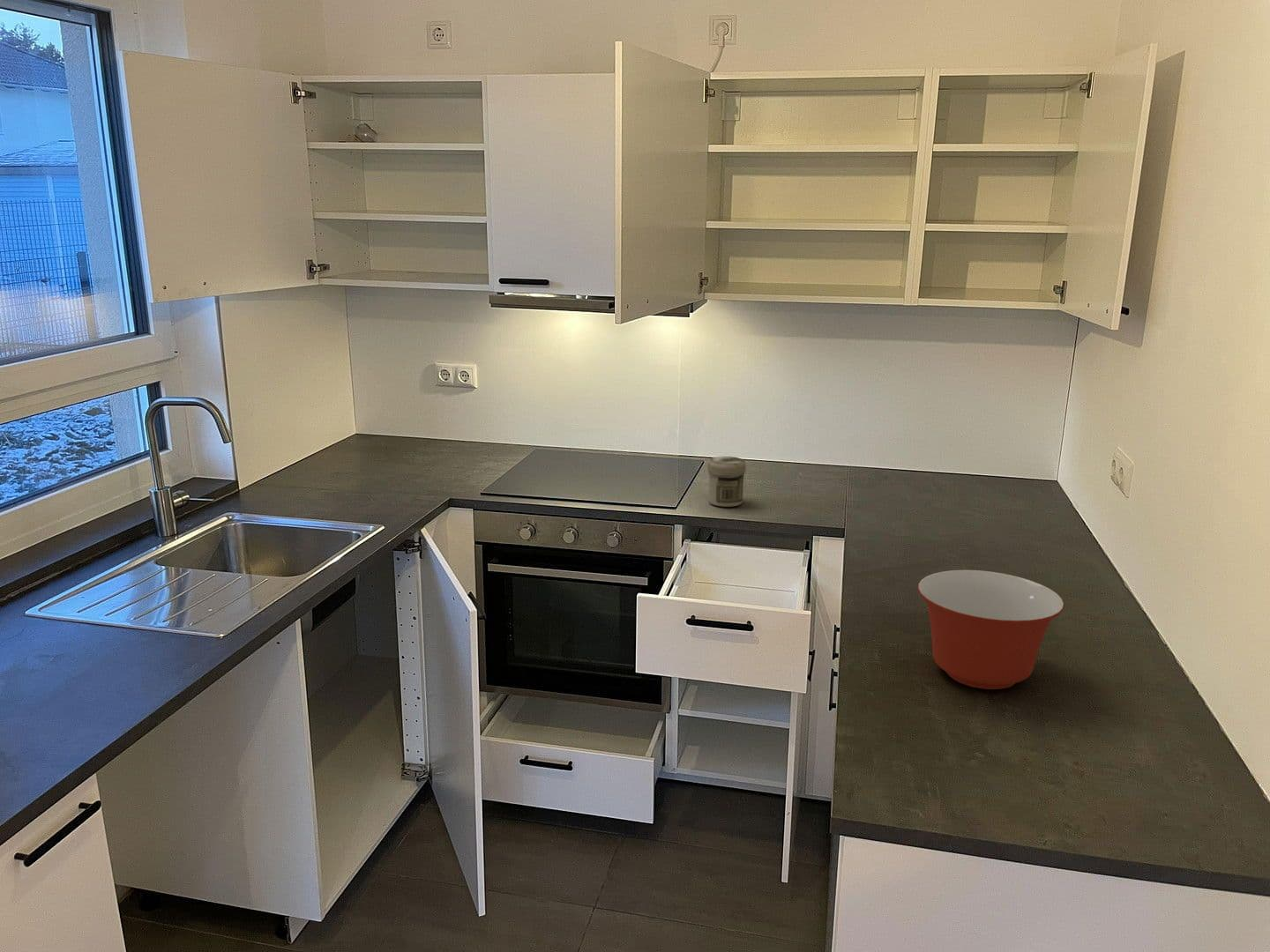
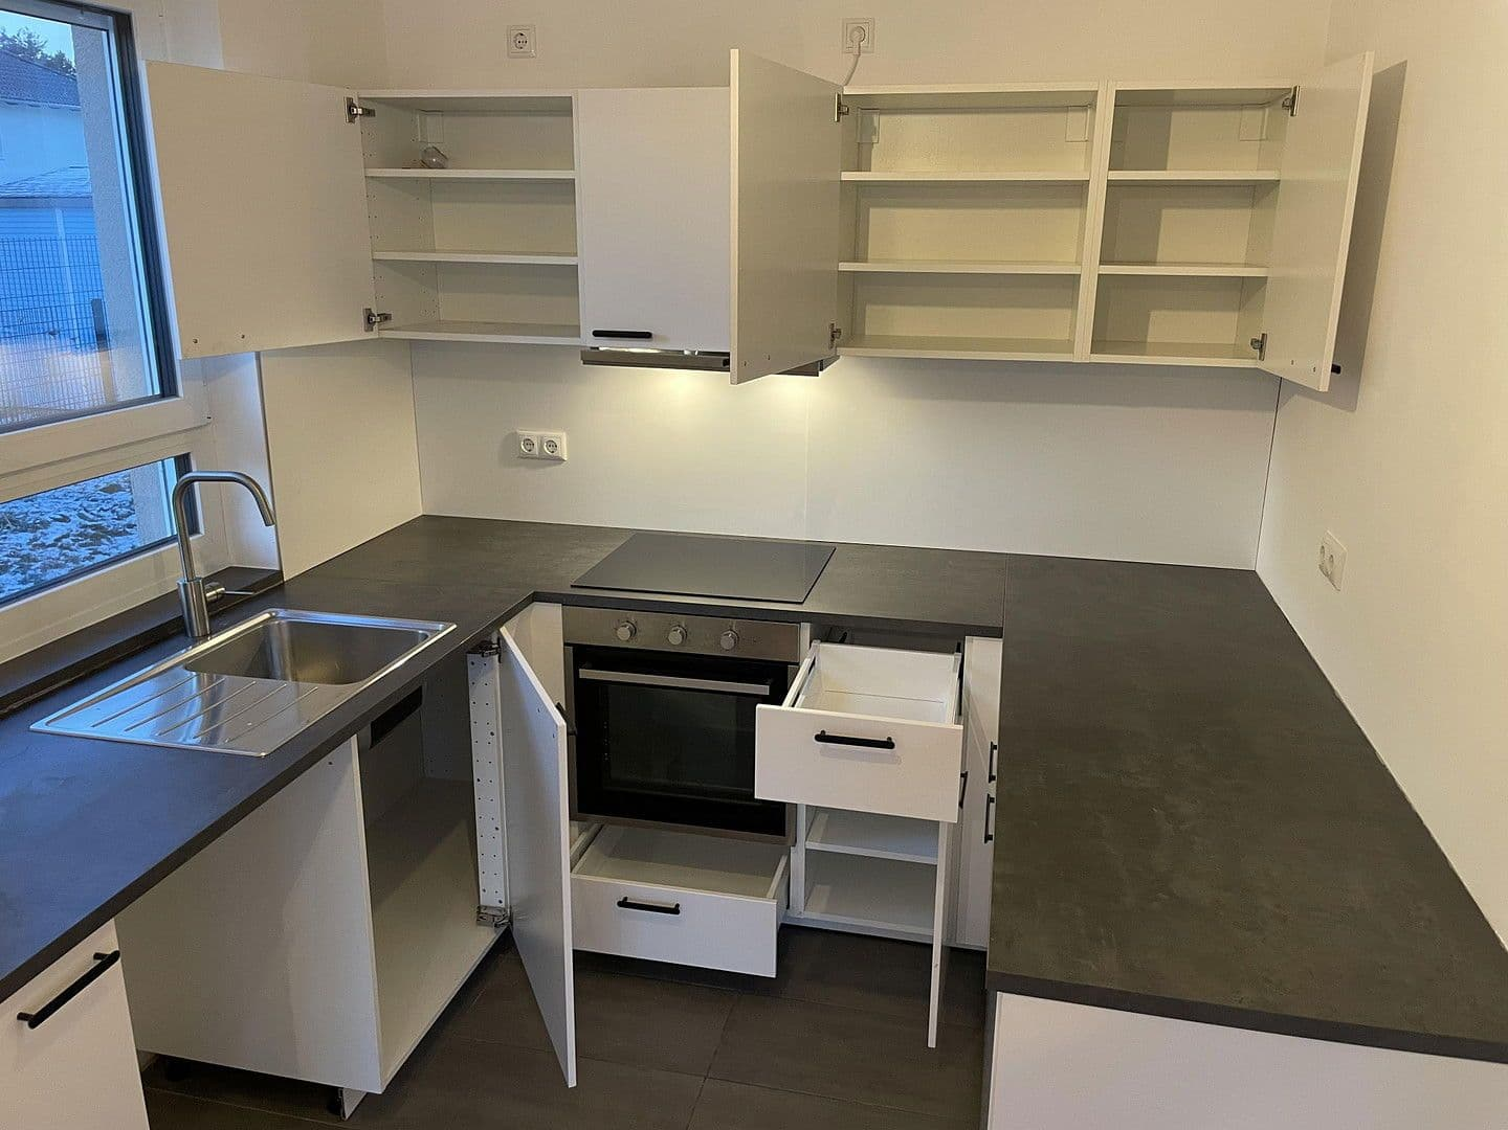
- mixing bowl (984, 634)
- jar (726, 480)
